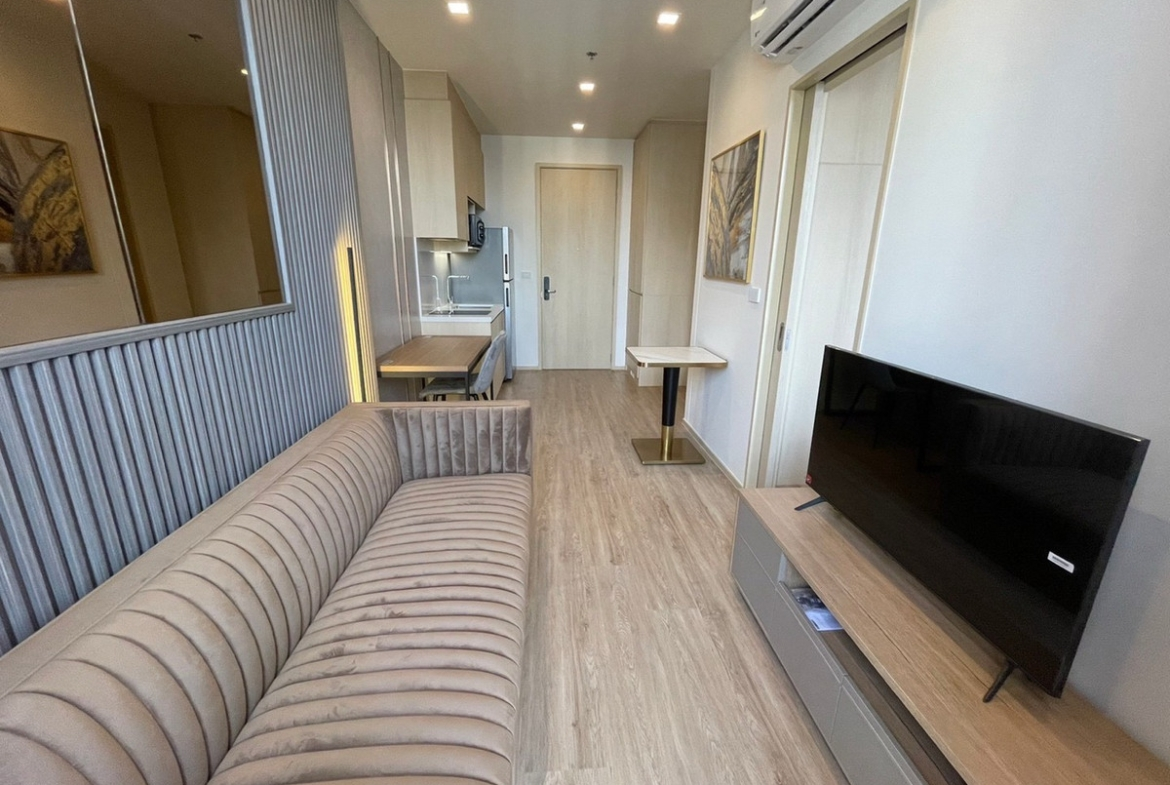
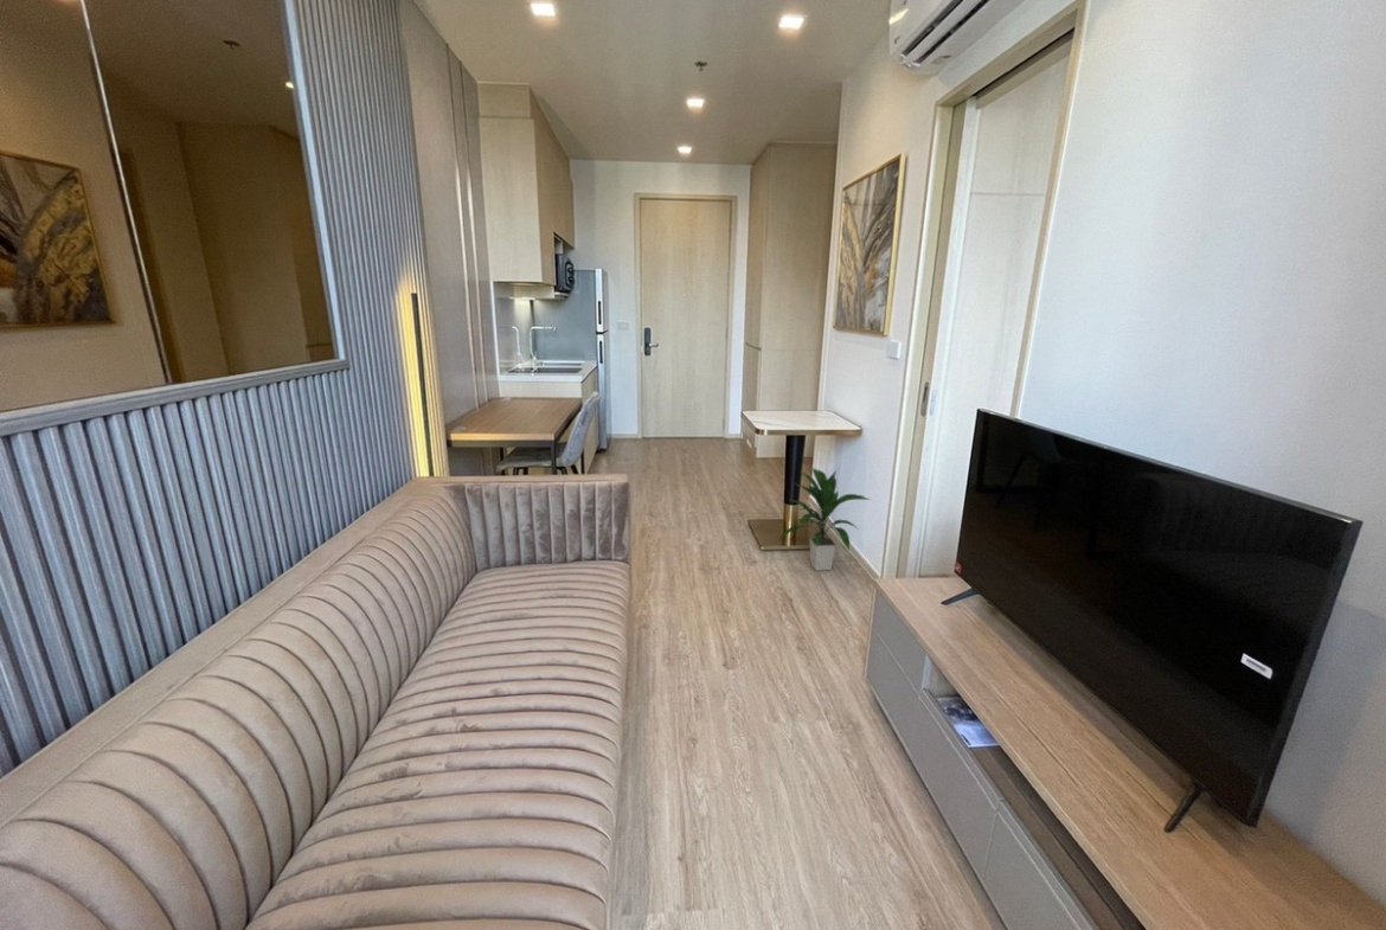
+ indoor plant (820, 517)
